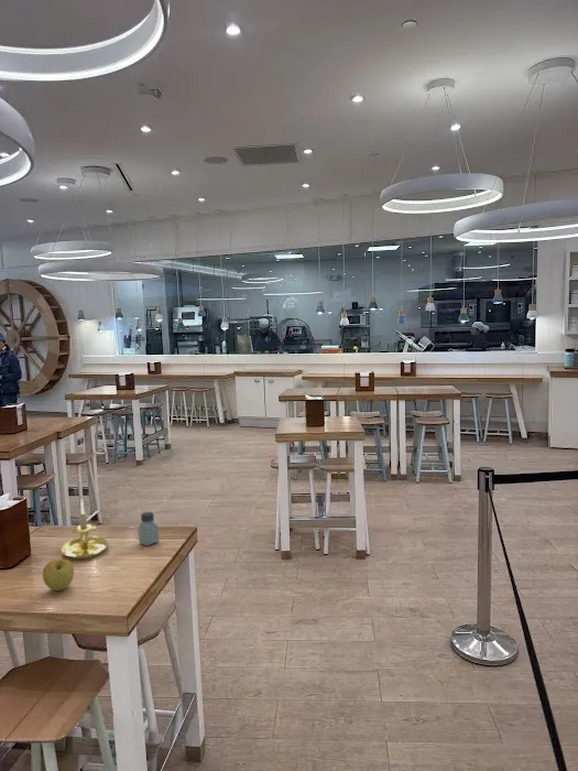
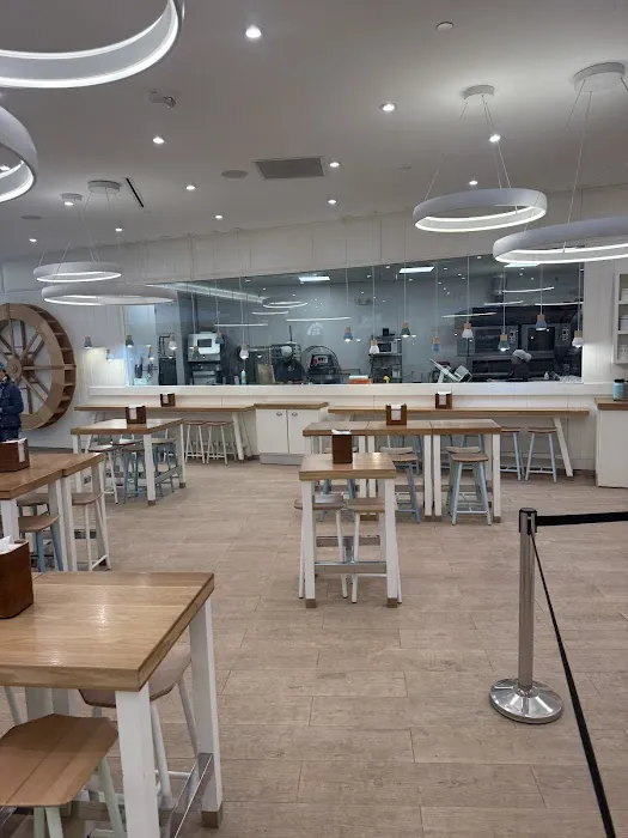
- candle holder (83, 523)
- apple (58, 575)
- saltshaker (148, 528)
